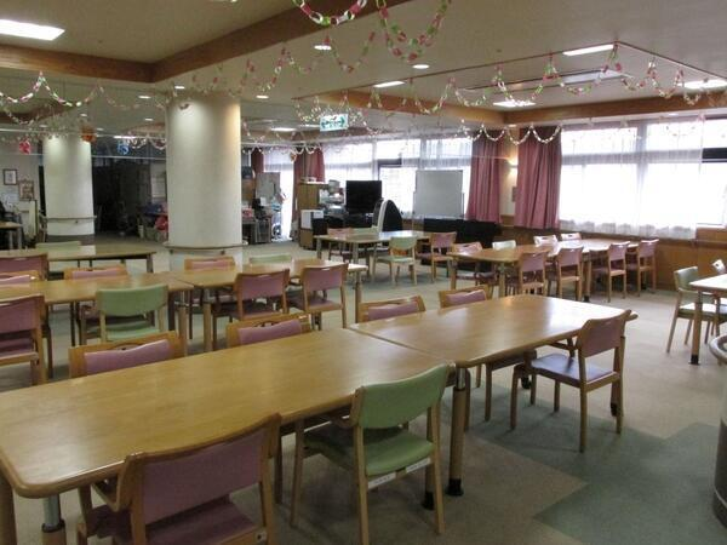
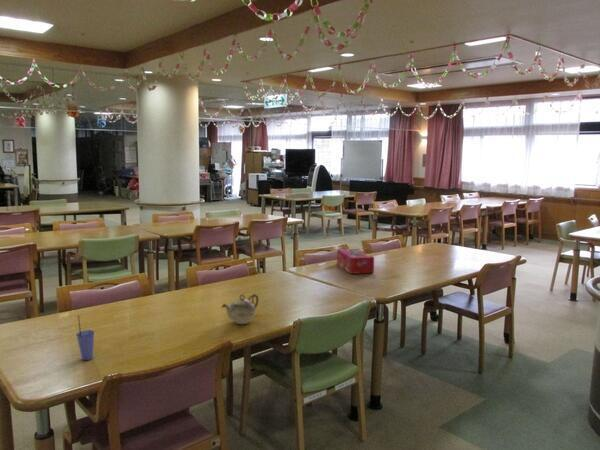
+ tissue box (354, 260)
+ straw (85, 337)
+ teapot (240, 308)
